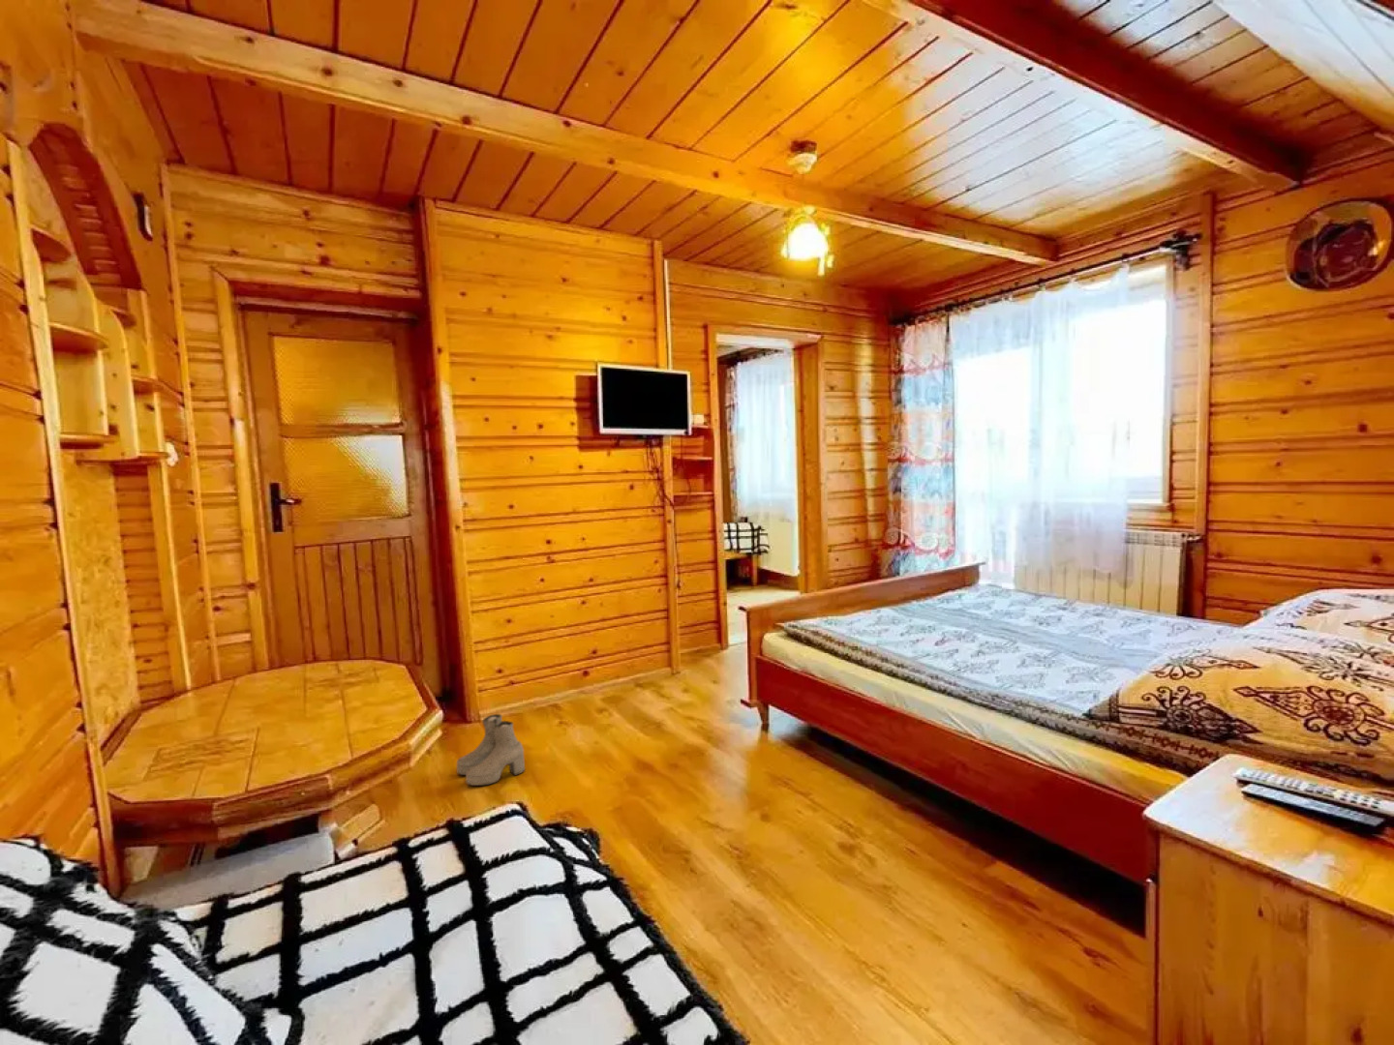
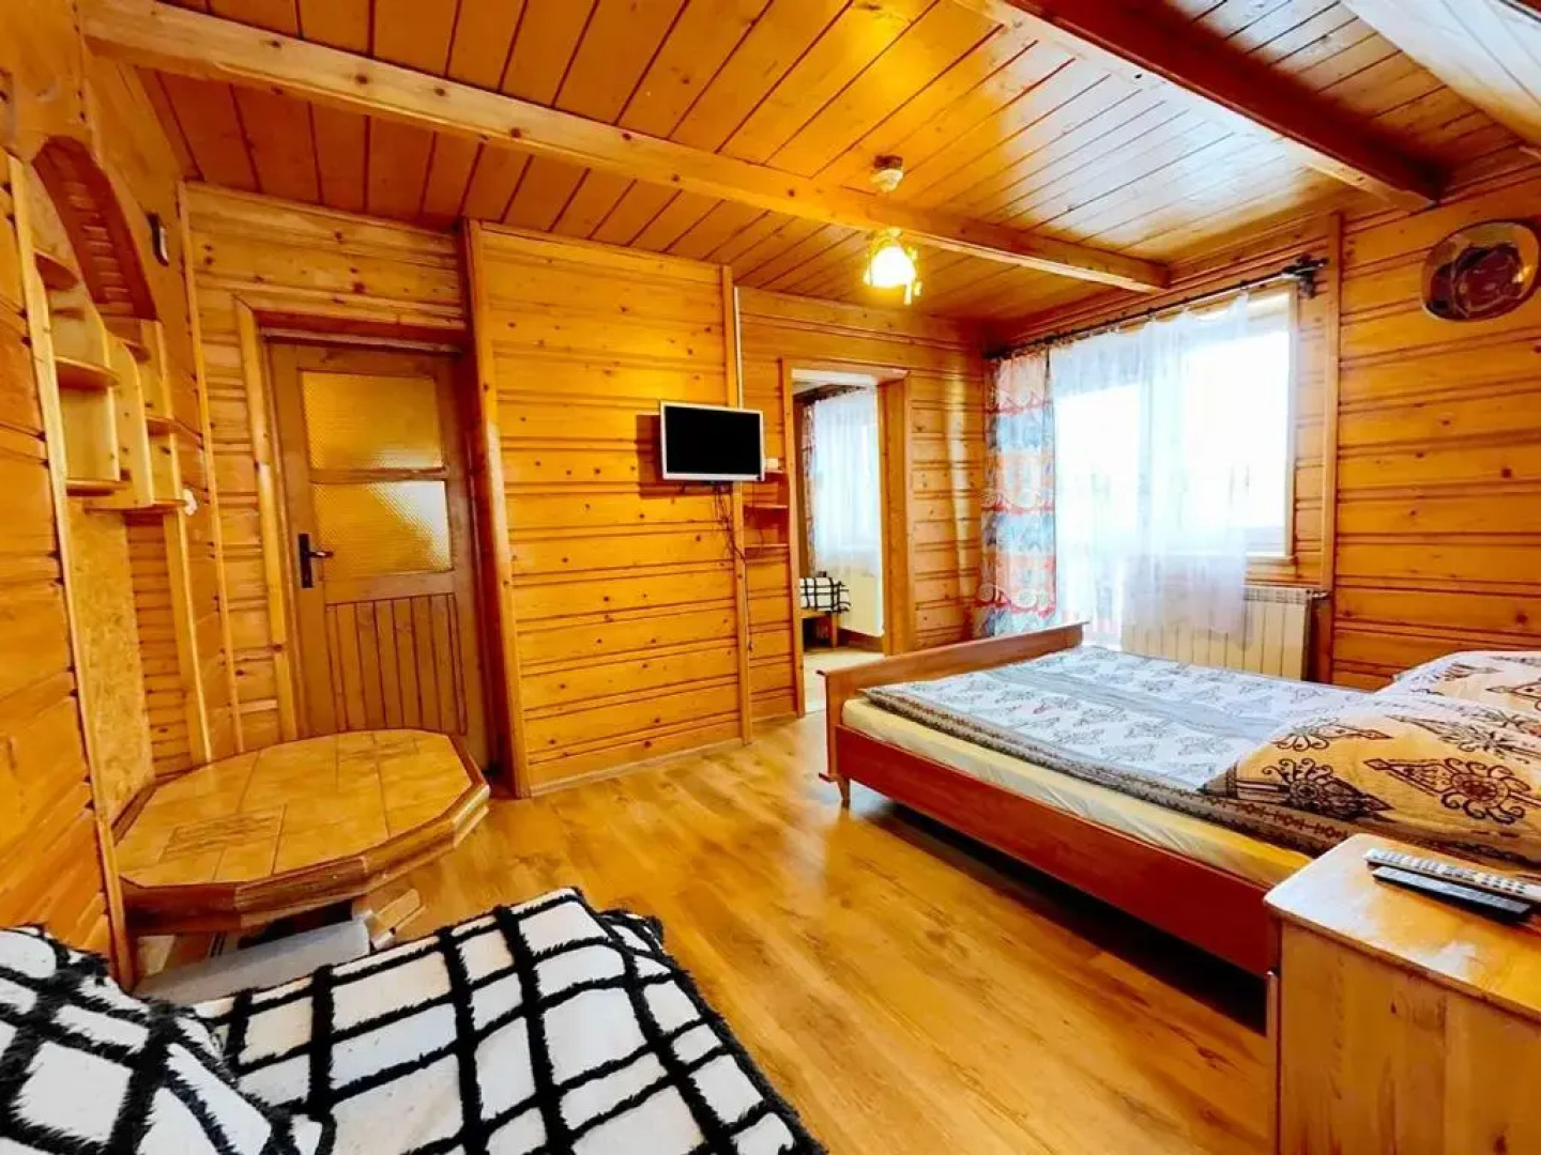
- boots (488, 748)
